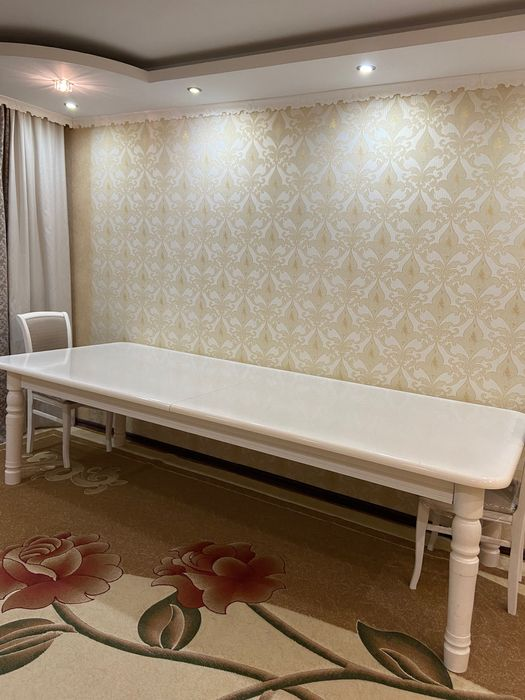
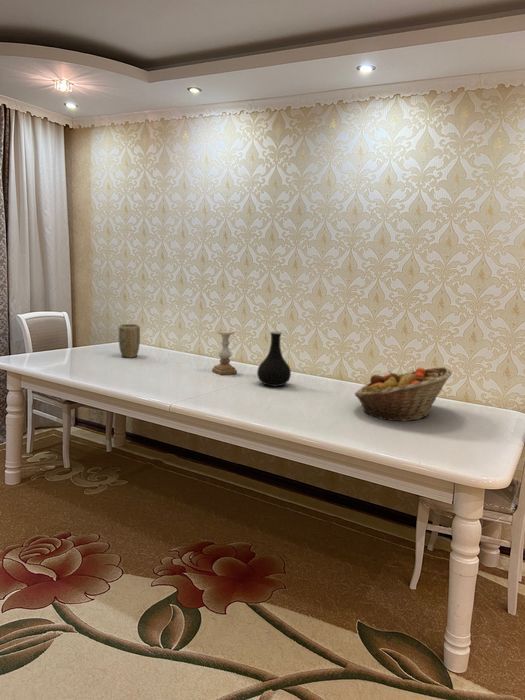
+ fruit basket (402, 389)
+ candle holder (225, 352)
+ vase (274, 358)
+ plant pot (129, 340)
